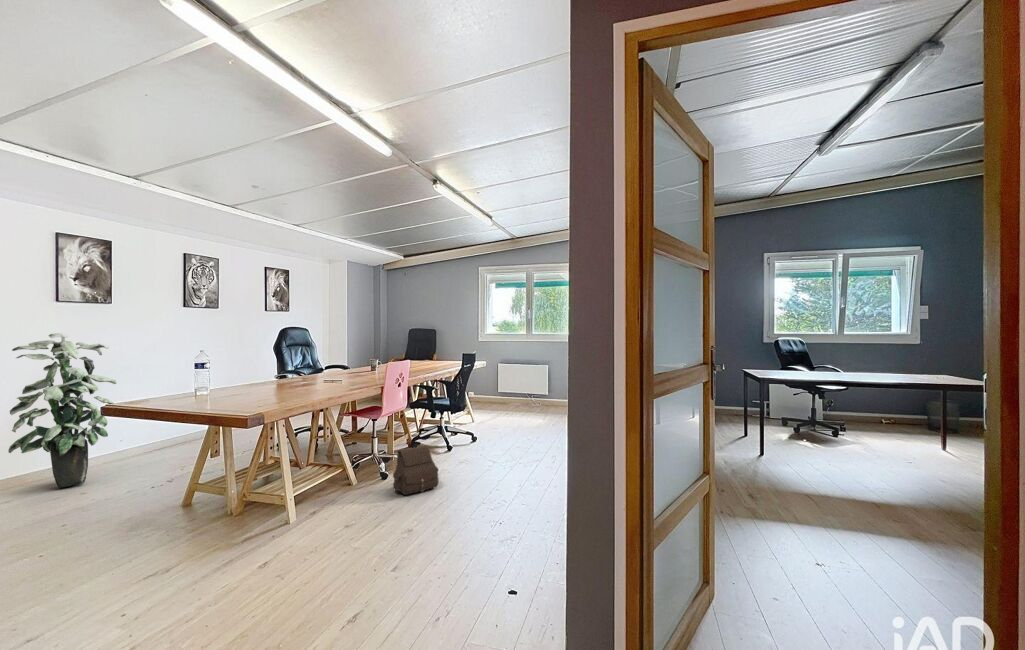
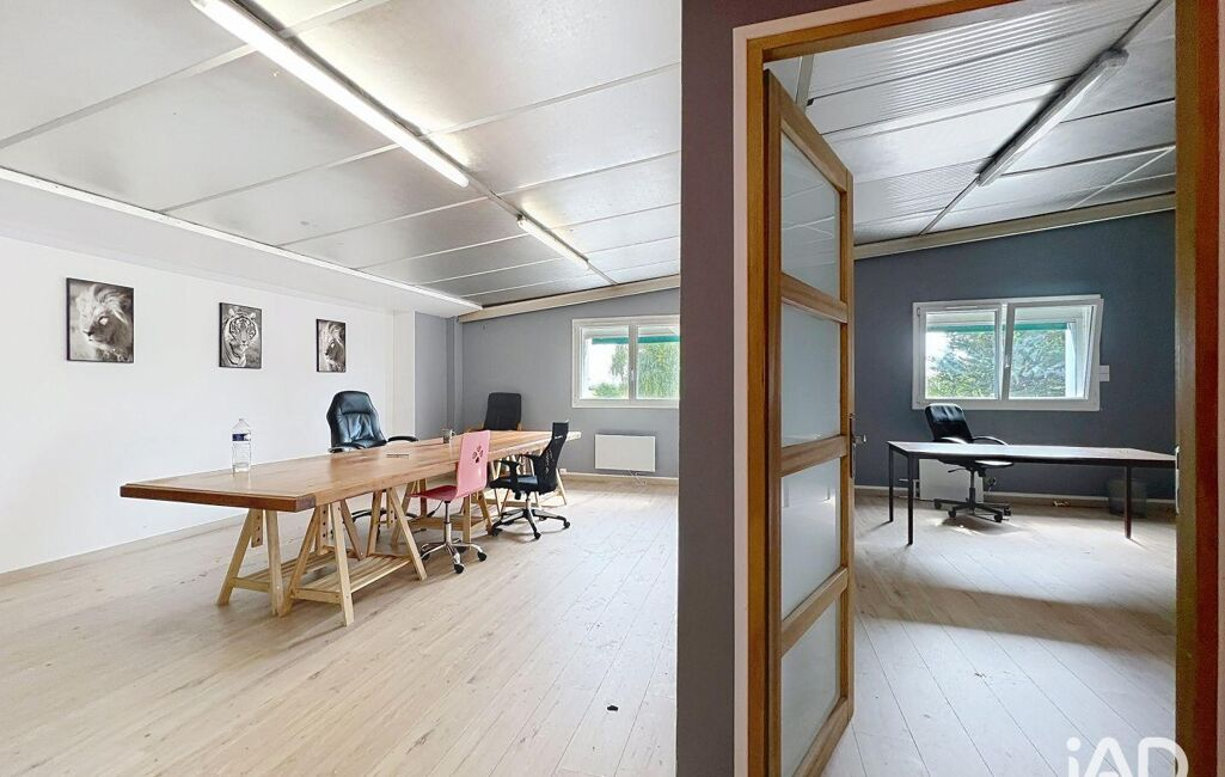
- indoor plant (62, 409)
- satchel (414, 468)
